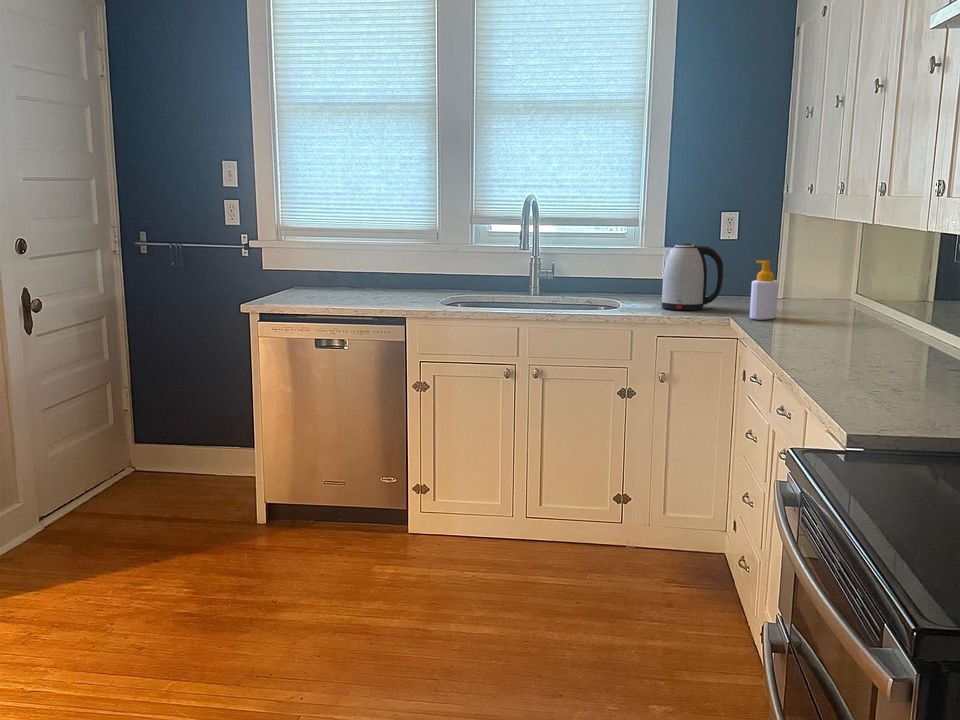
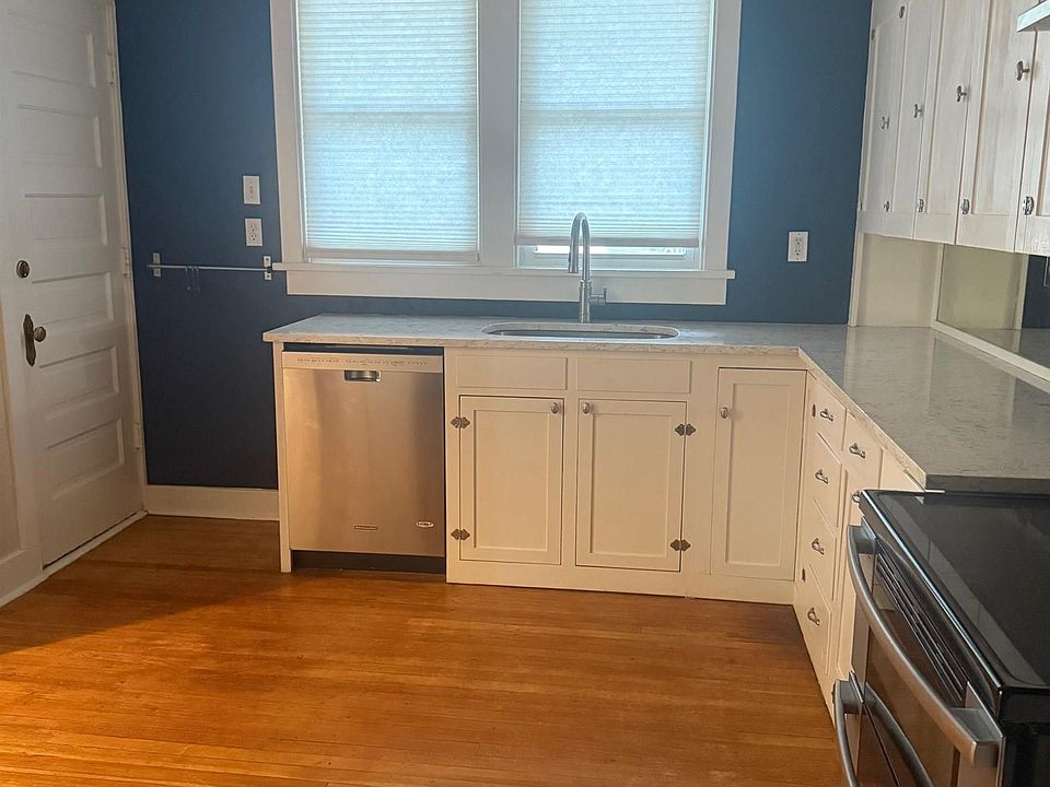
- kettle (692, 275)
- soap bottle (764, 289)
